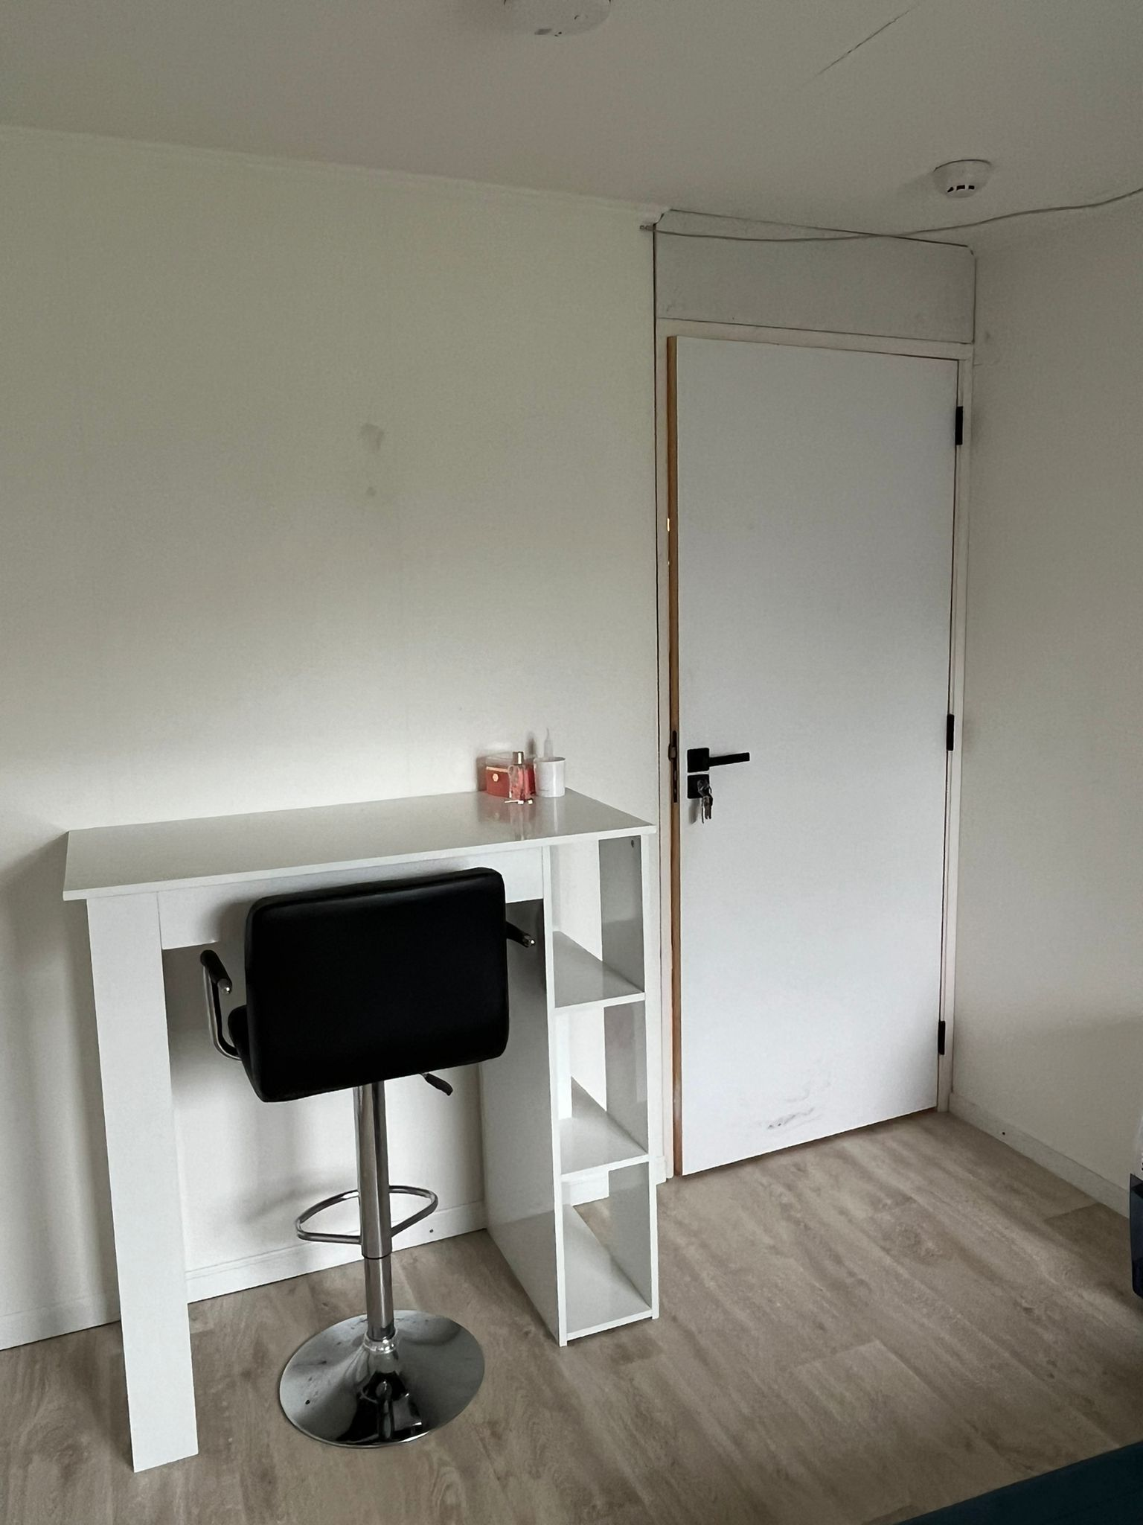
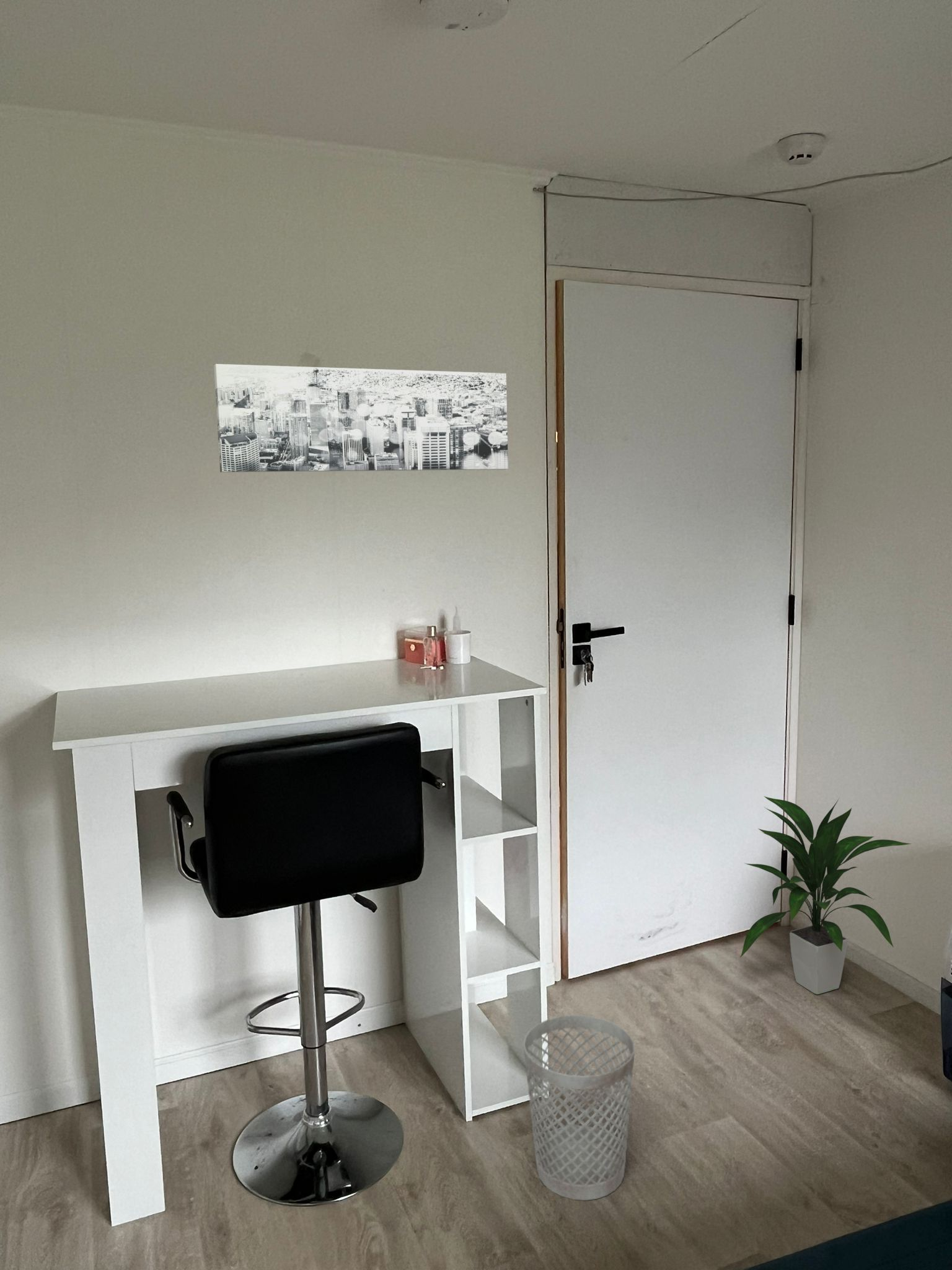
+ wastebasket (580, 1107)
+ indoor plant (811, 890)
+ wall art (369, 420)
